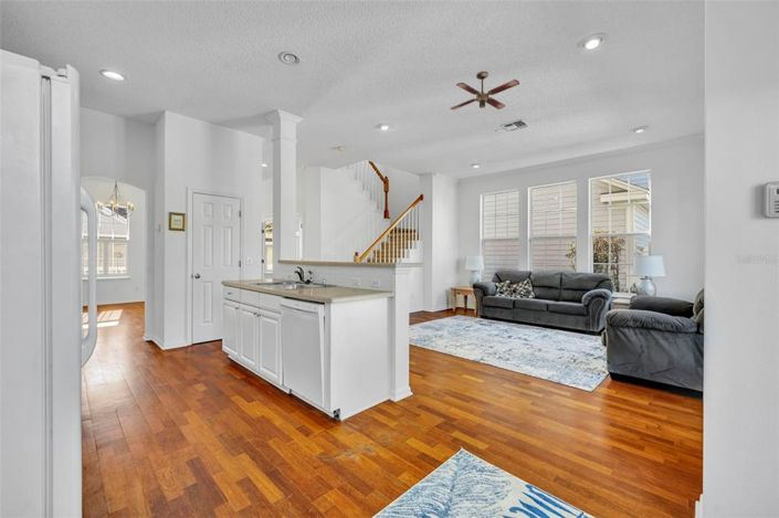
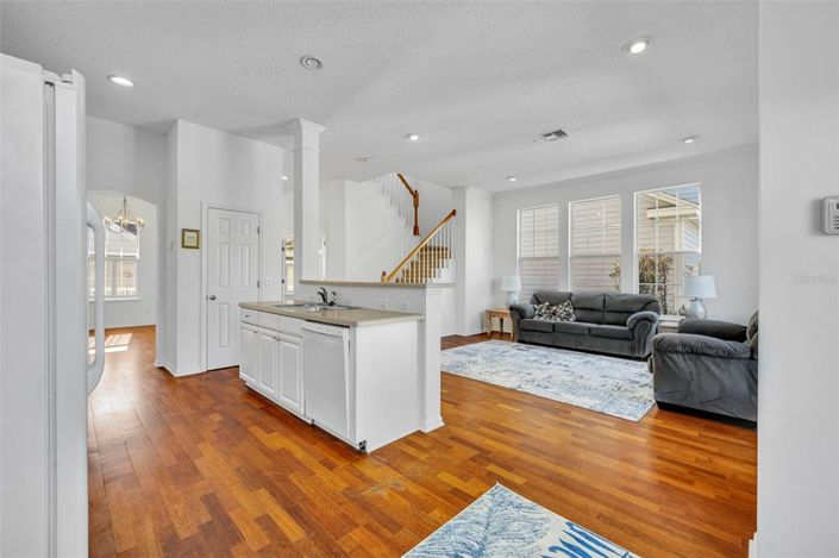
- ceiling fan (482, 91)
